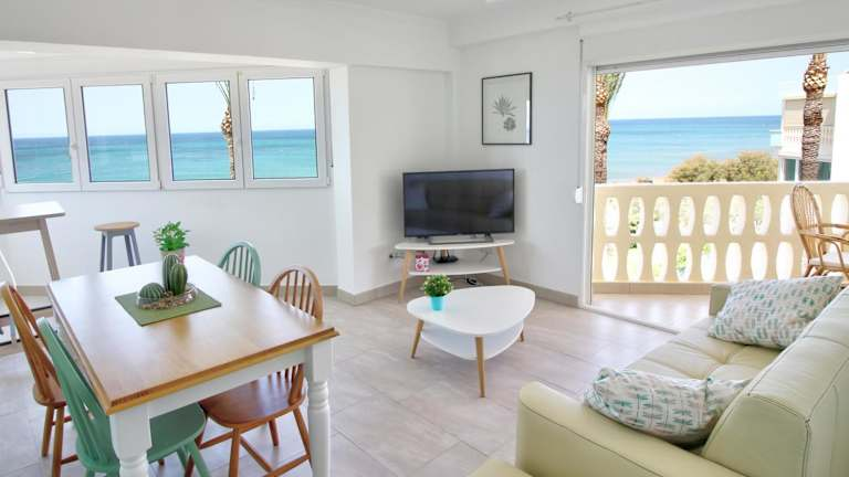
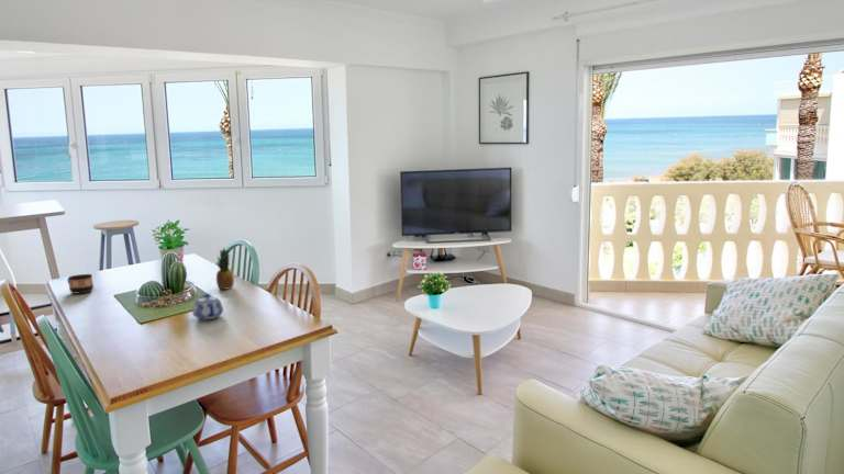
+ teapot (207, 305)
+ fruit (224, 268)
+ cup (80, 283)
